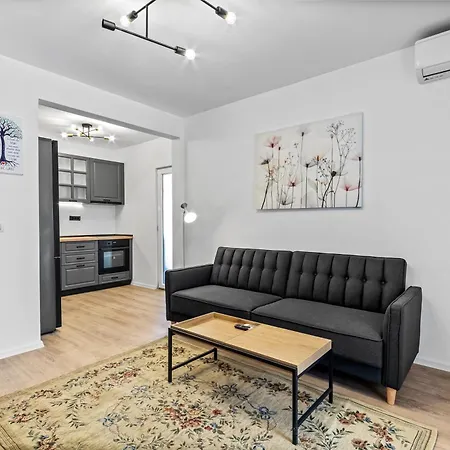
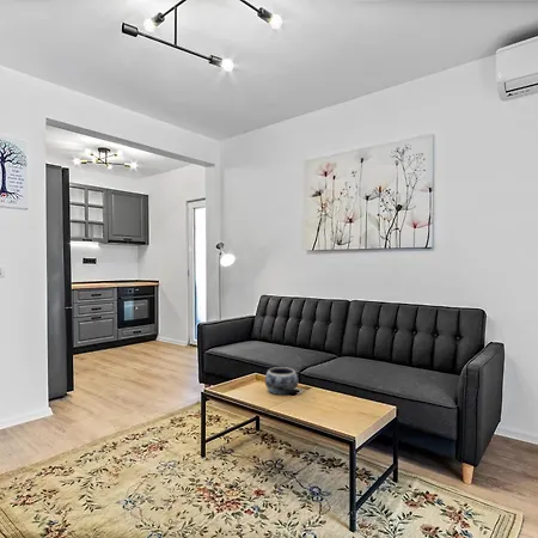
+ decorative bowl (281, 380)
